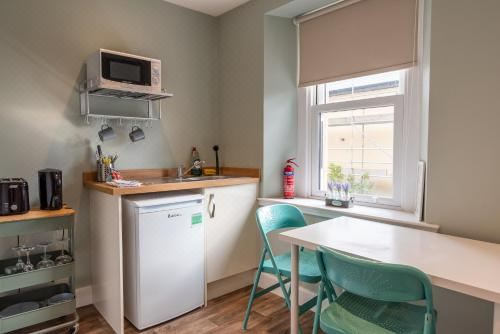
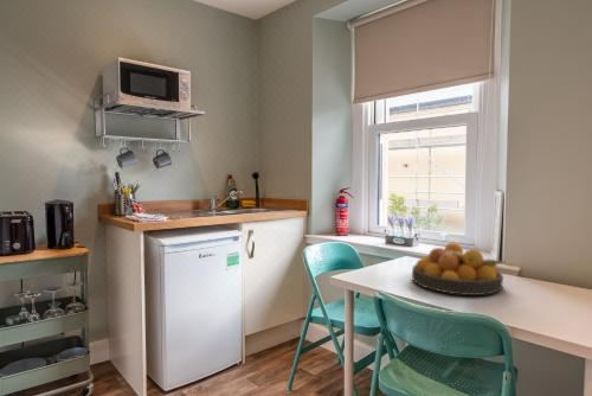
+ fruit bowl (455, 264)
